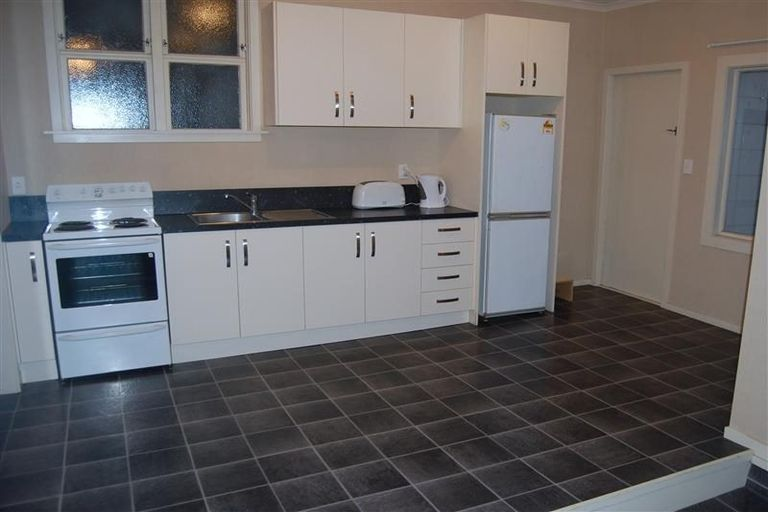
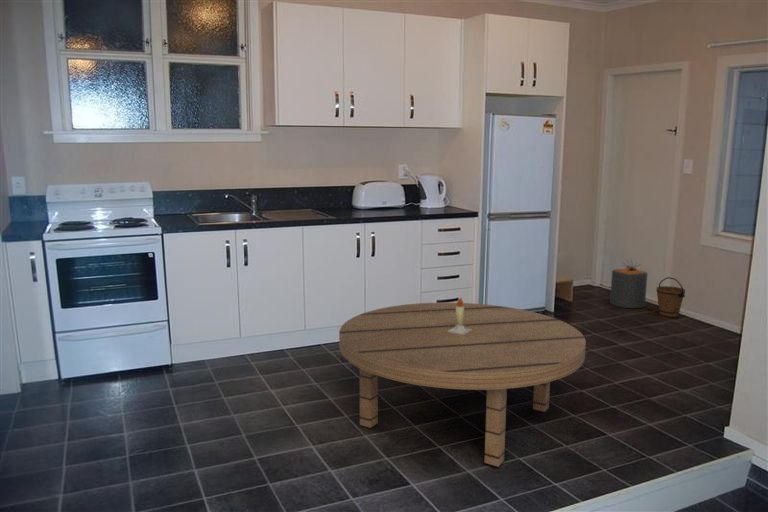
+ dining table (458, 357)
+ bucket (670, 296)
+ trash can (628, 280)
